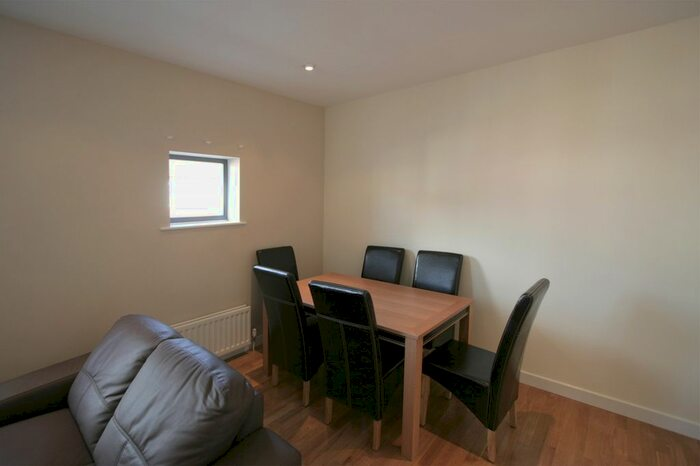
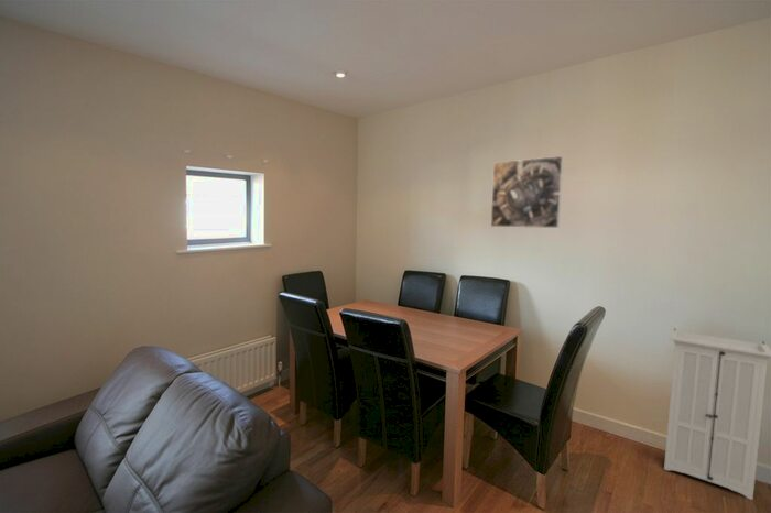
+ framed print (524, 193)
+ storage cabinet (712, 407)
